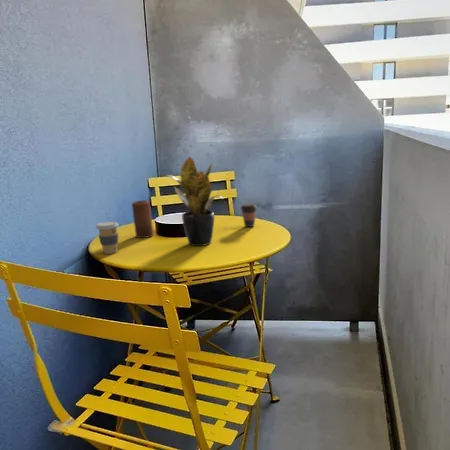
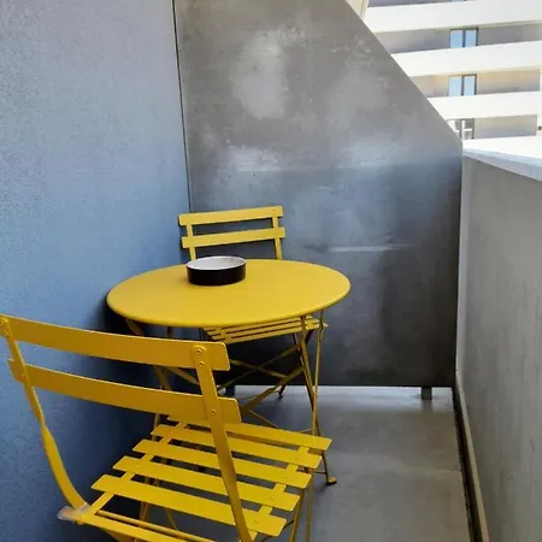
- coffee cup (249, 215)
- potted plant (197, 199)
- coffee cup (108, 237)
- candle (142, 218)
